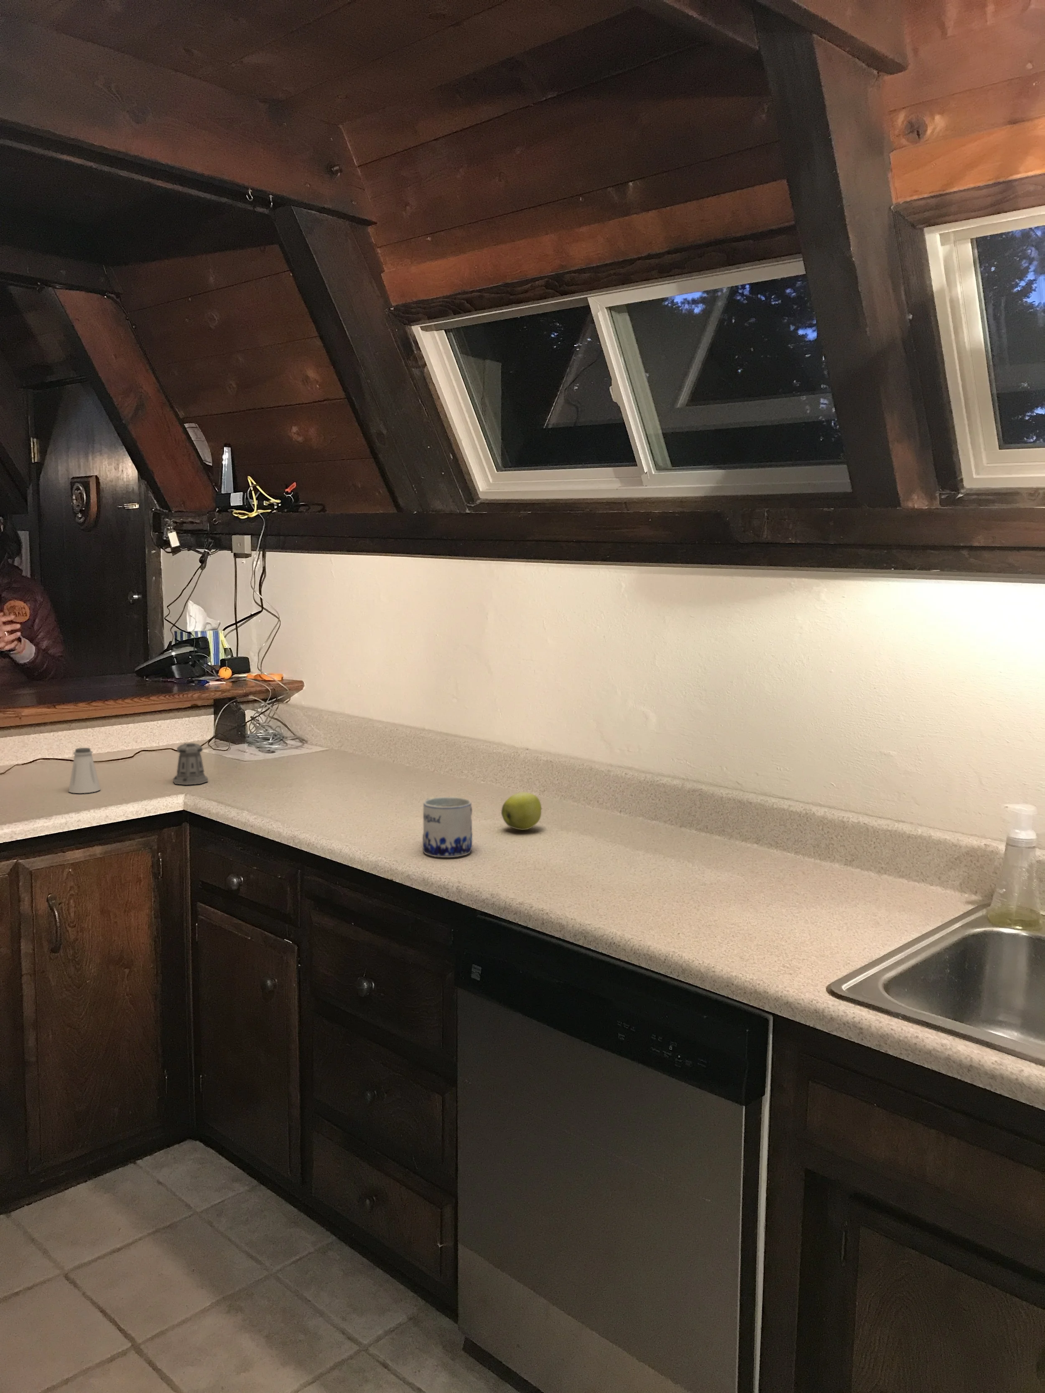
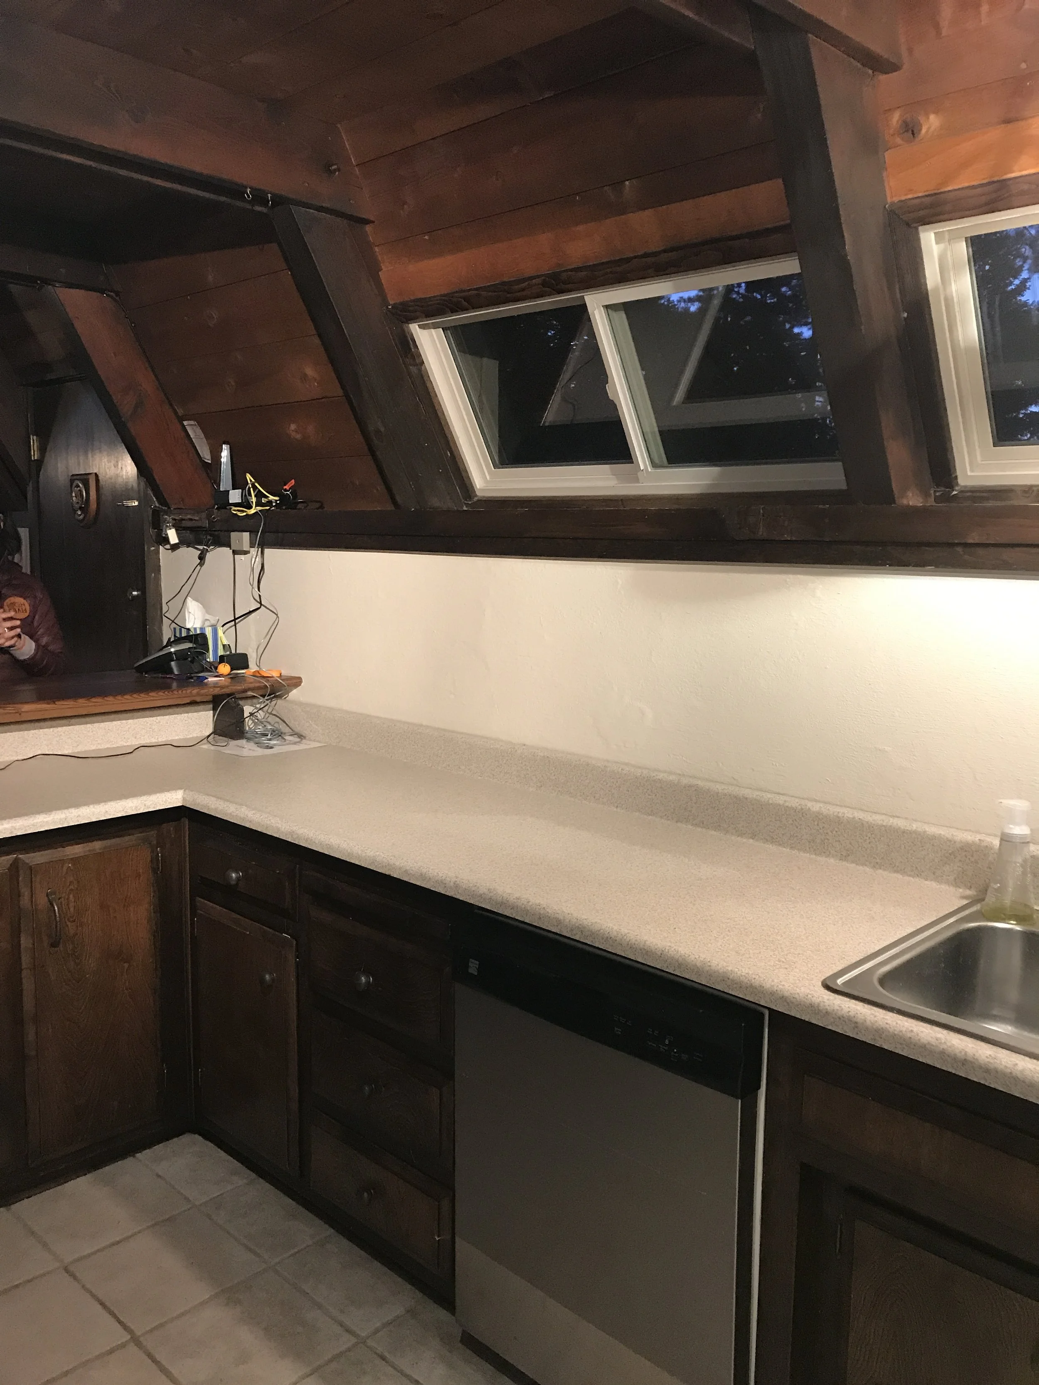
- saltshaker (83, 769)
- apple (522, 811)
- mug (443, 825)
- pepper shaker (190, 761)
